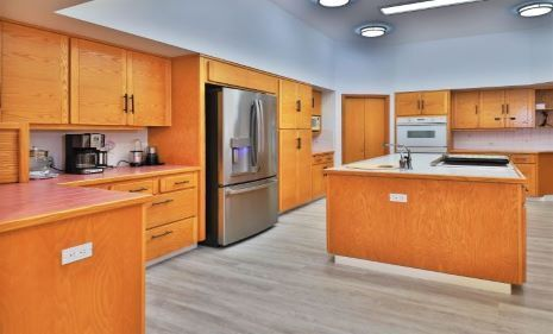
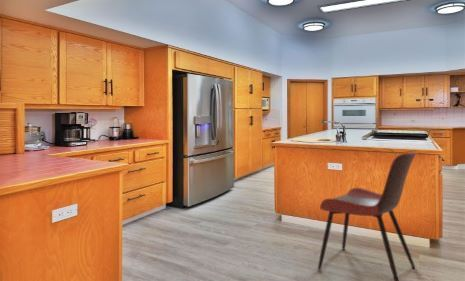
+ dining chair (367, 210)
